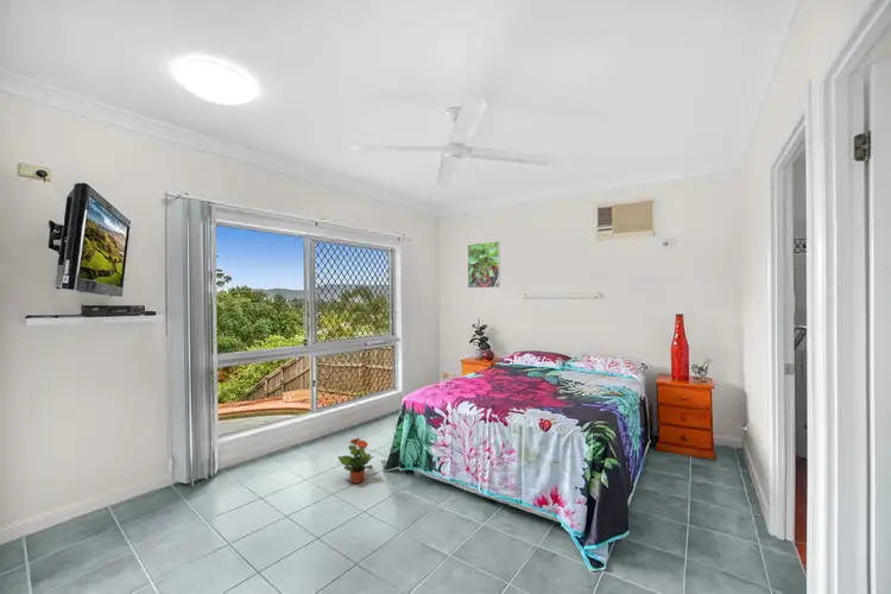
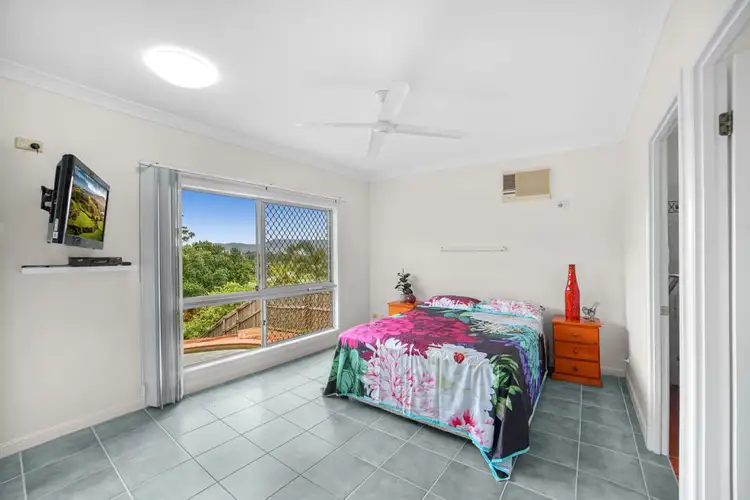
- potted plant (358, 459)
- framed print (482, 265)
